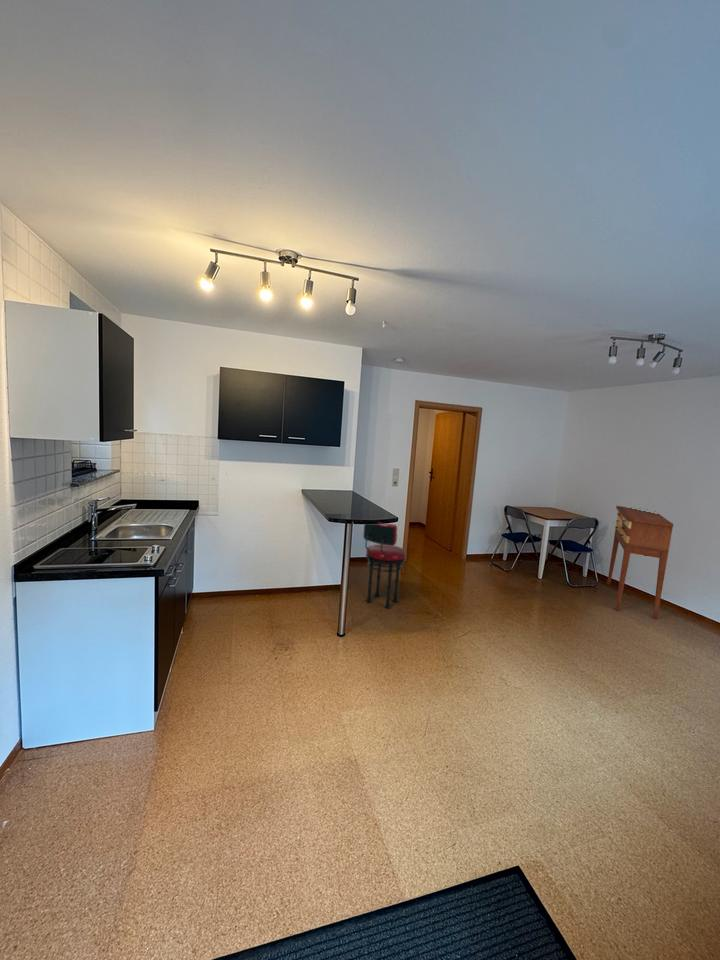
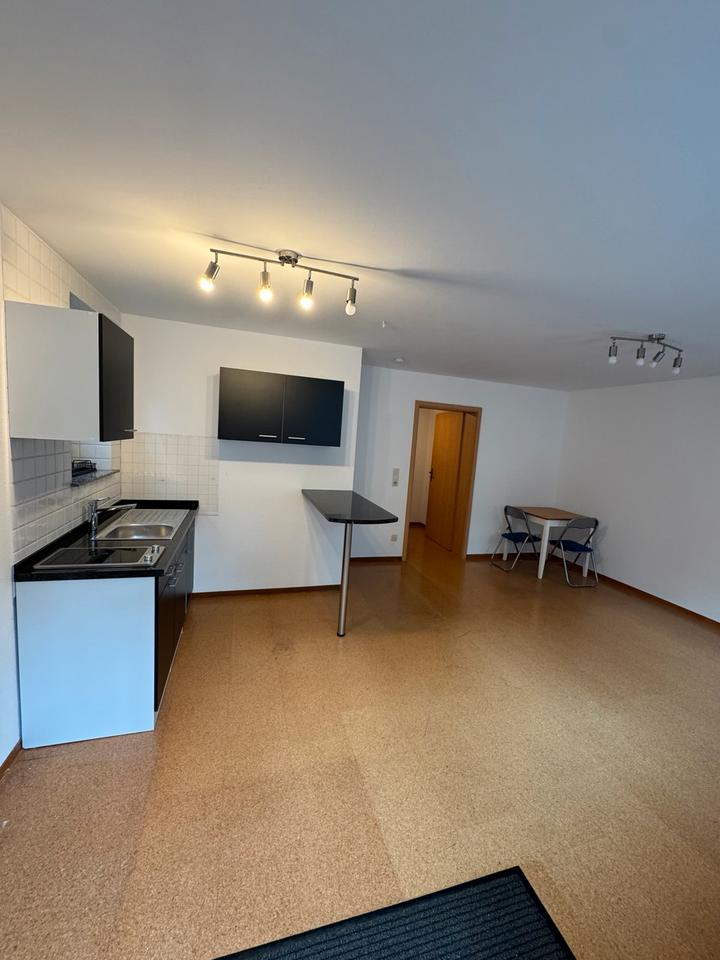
- stool (383, 561)
- console table (634, 553)
